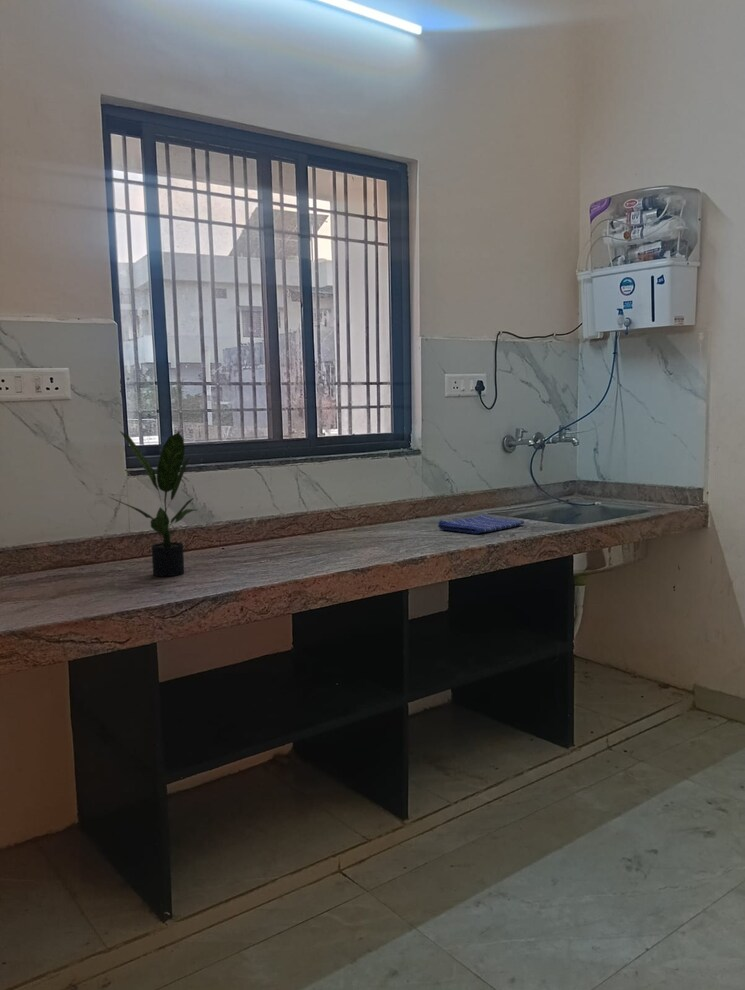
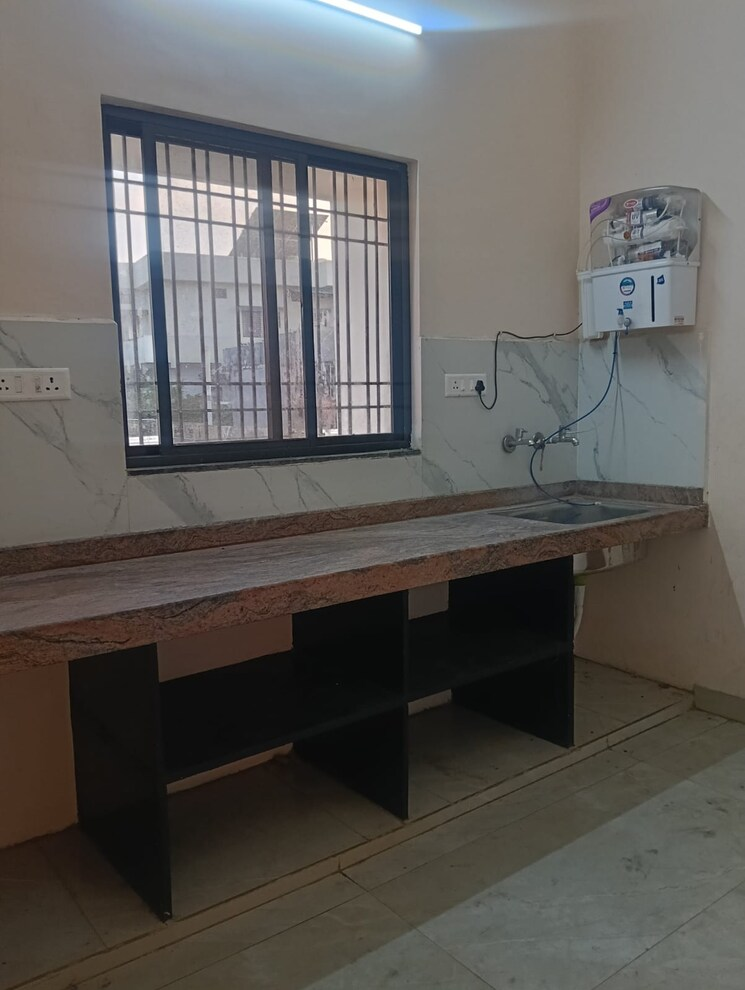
- dish towel (480, 523)
- potted plant (160, 500)
